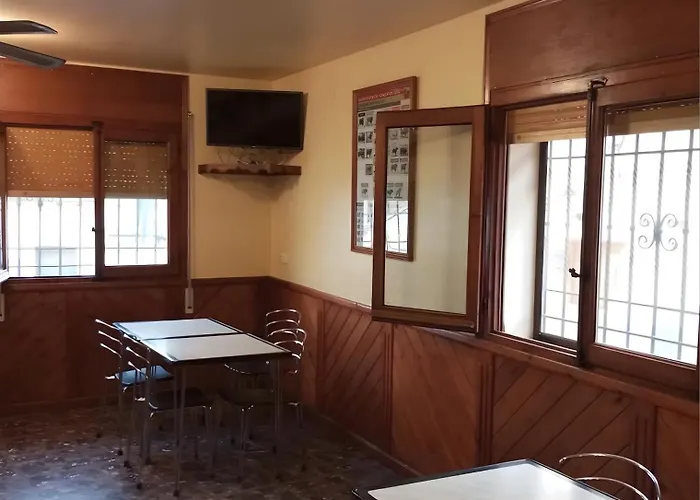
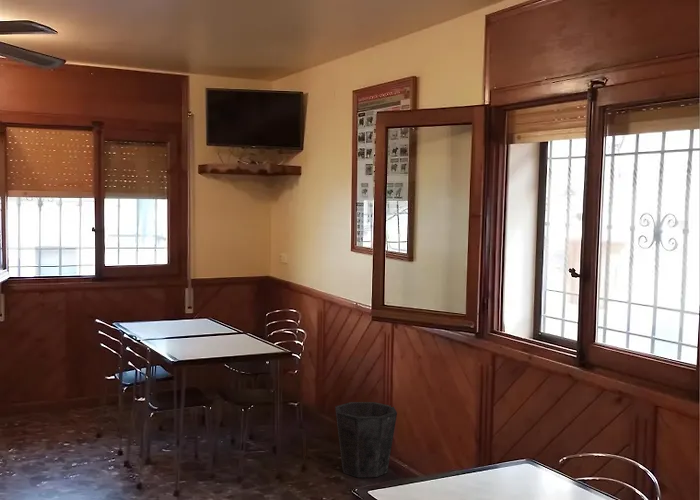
+ waste bin (365, 439)
